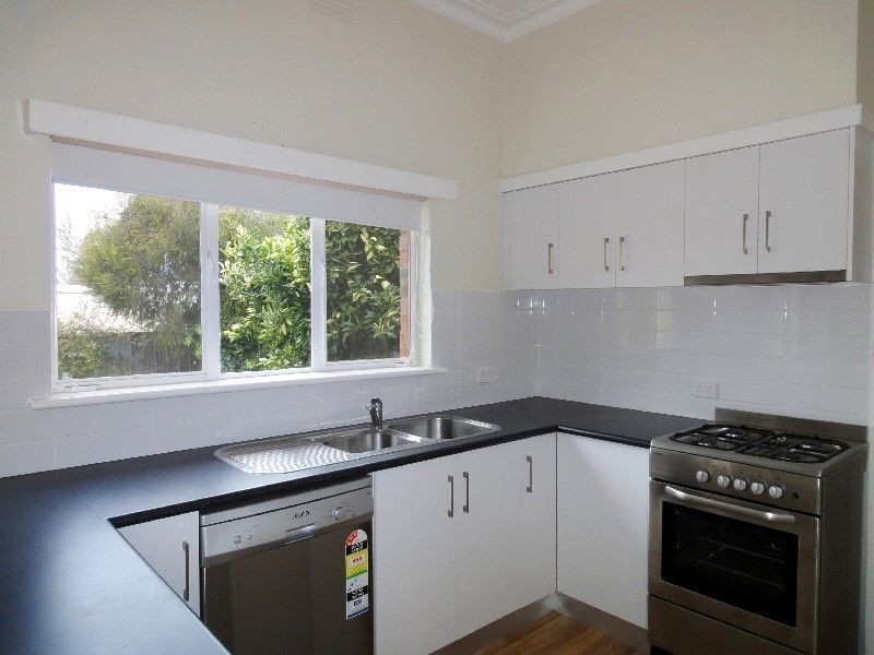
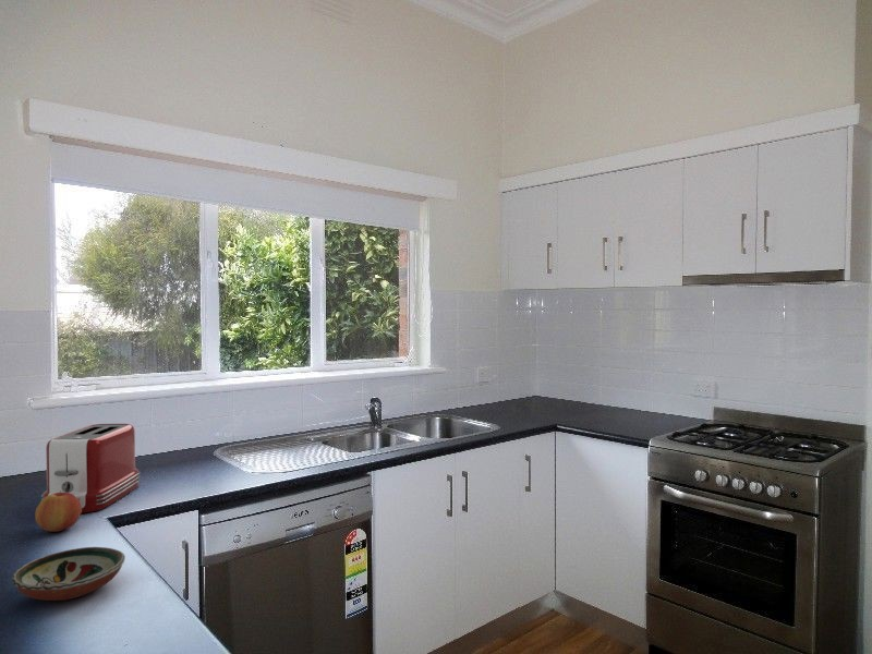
+ decorative bowl (71, 577)
+ toaster (93, 463)
+ apple (59, 509)
